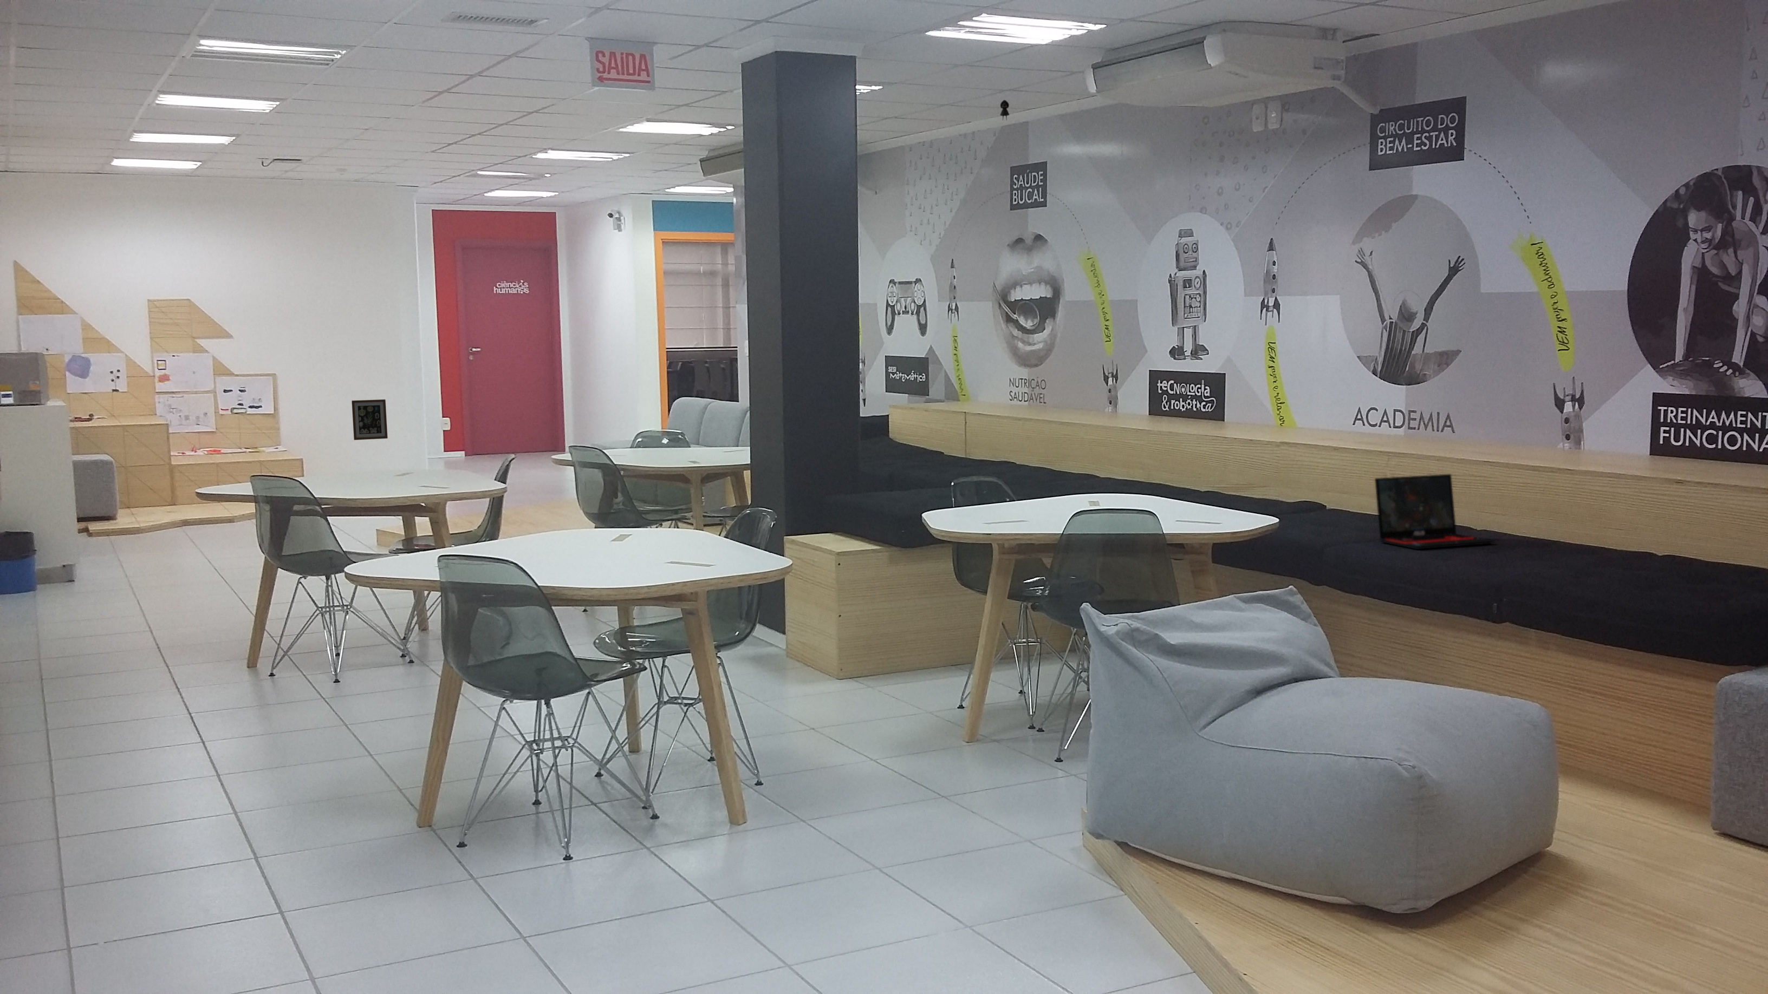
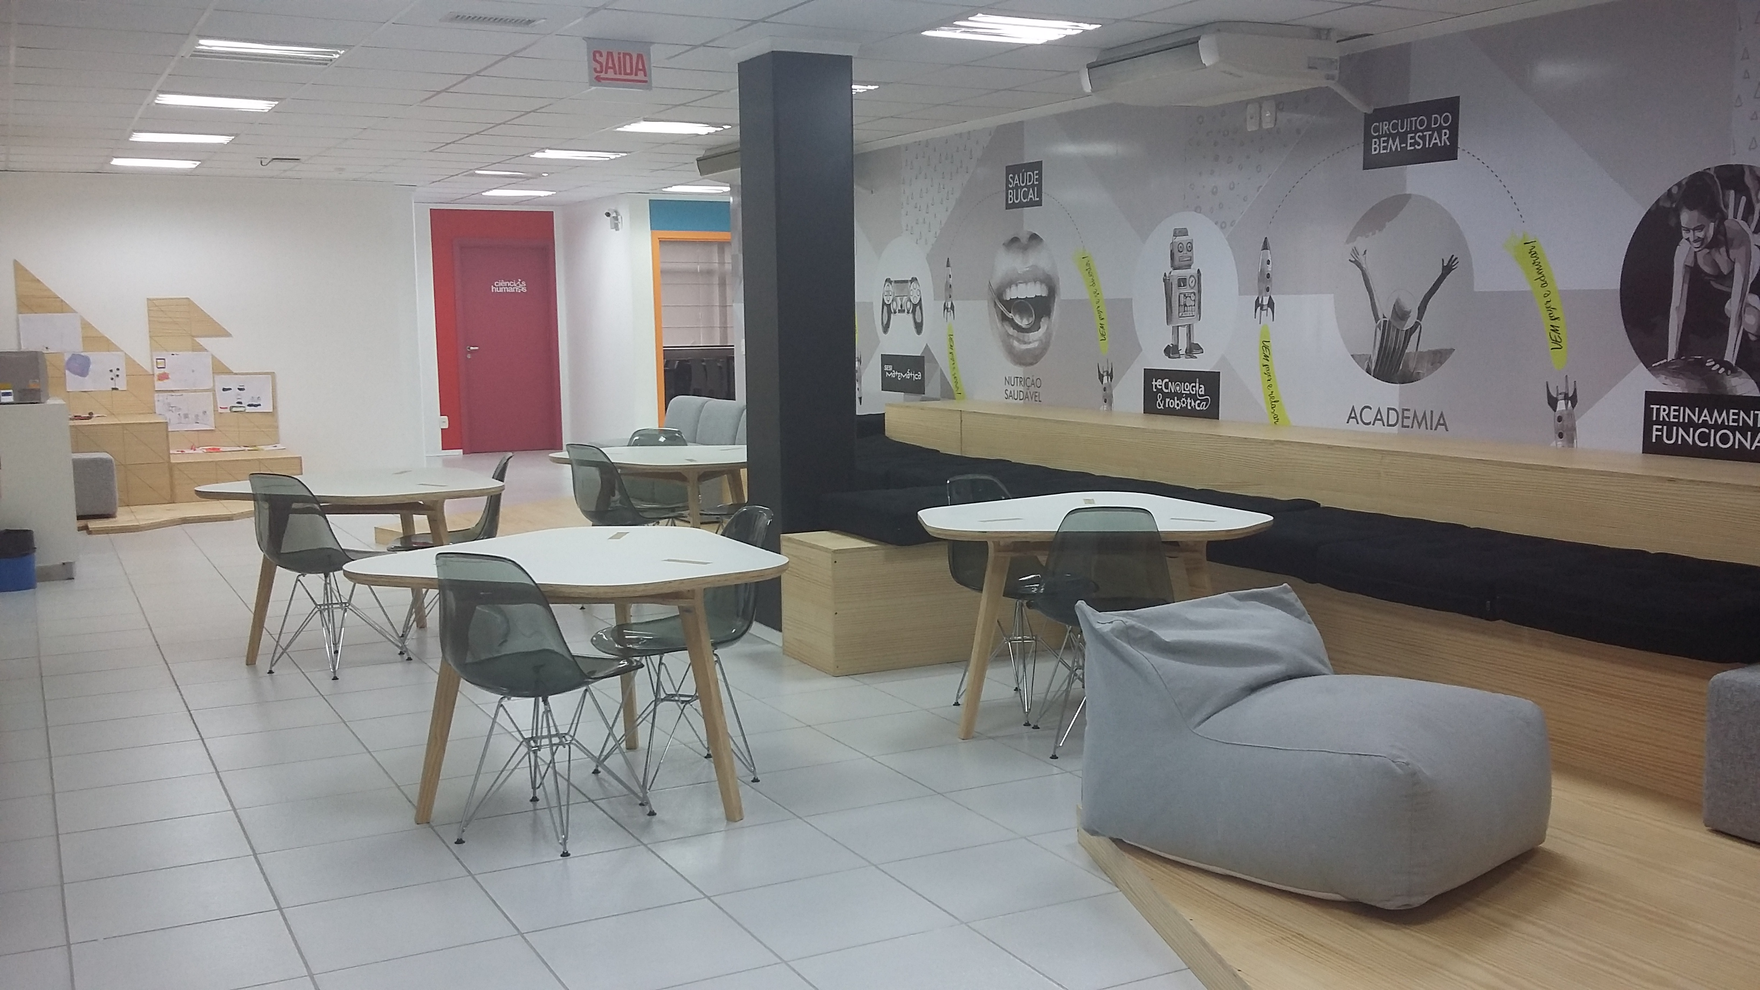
- laptop (1434, 511)
- wall art (369, 420)
- toy figurine (1004, 110)
